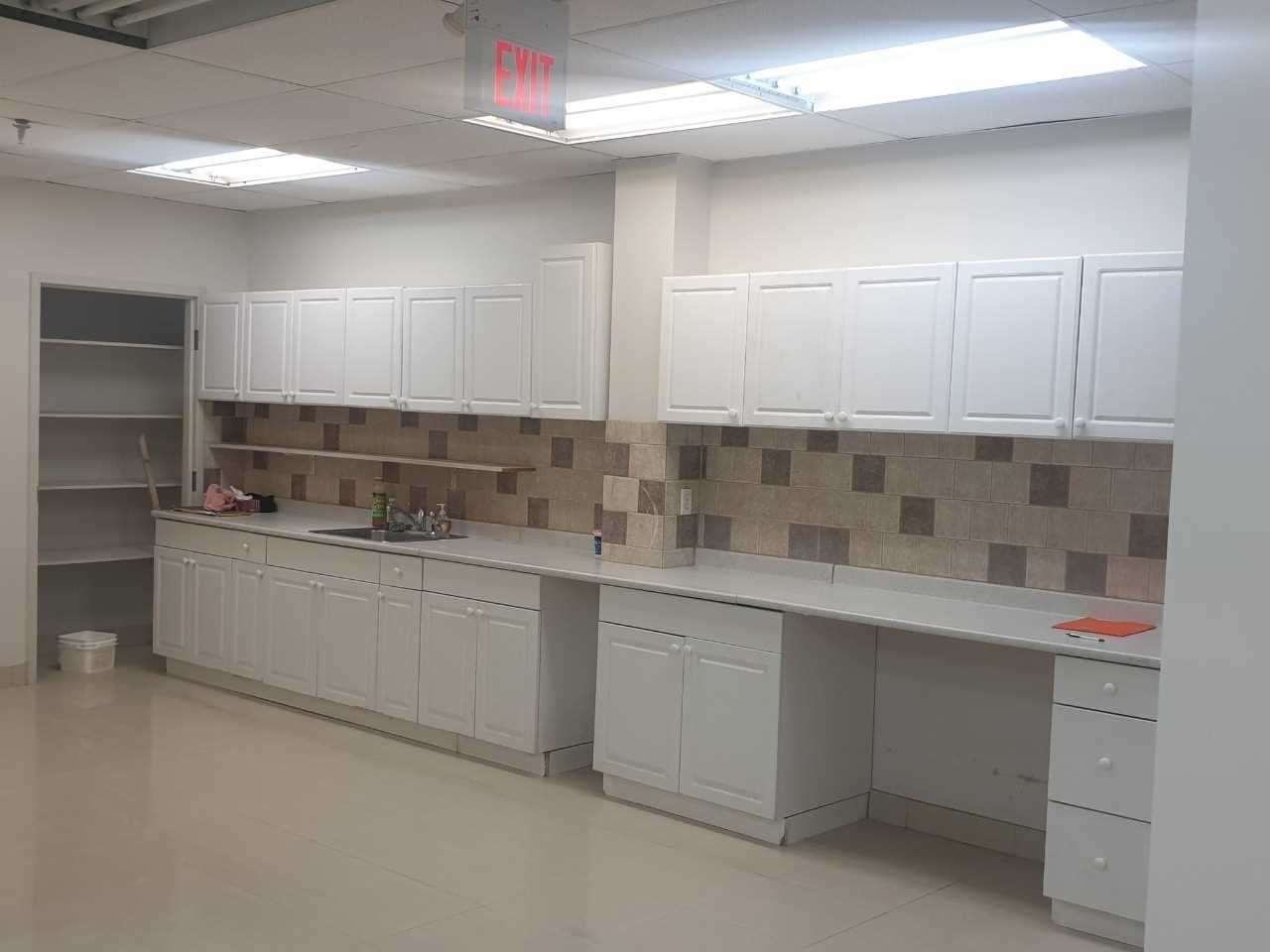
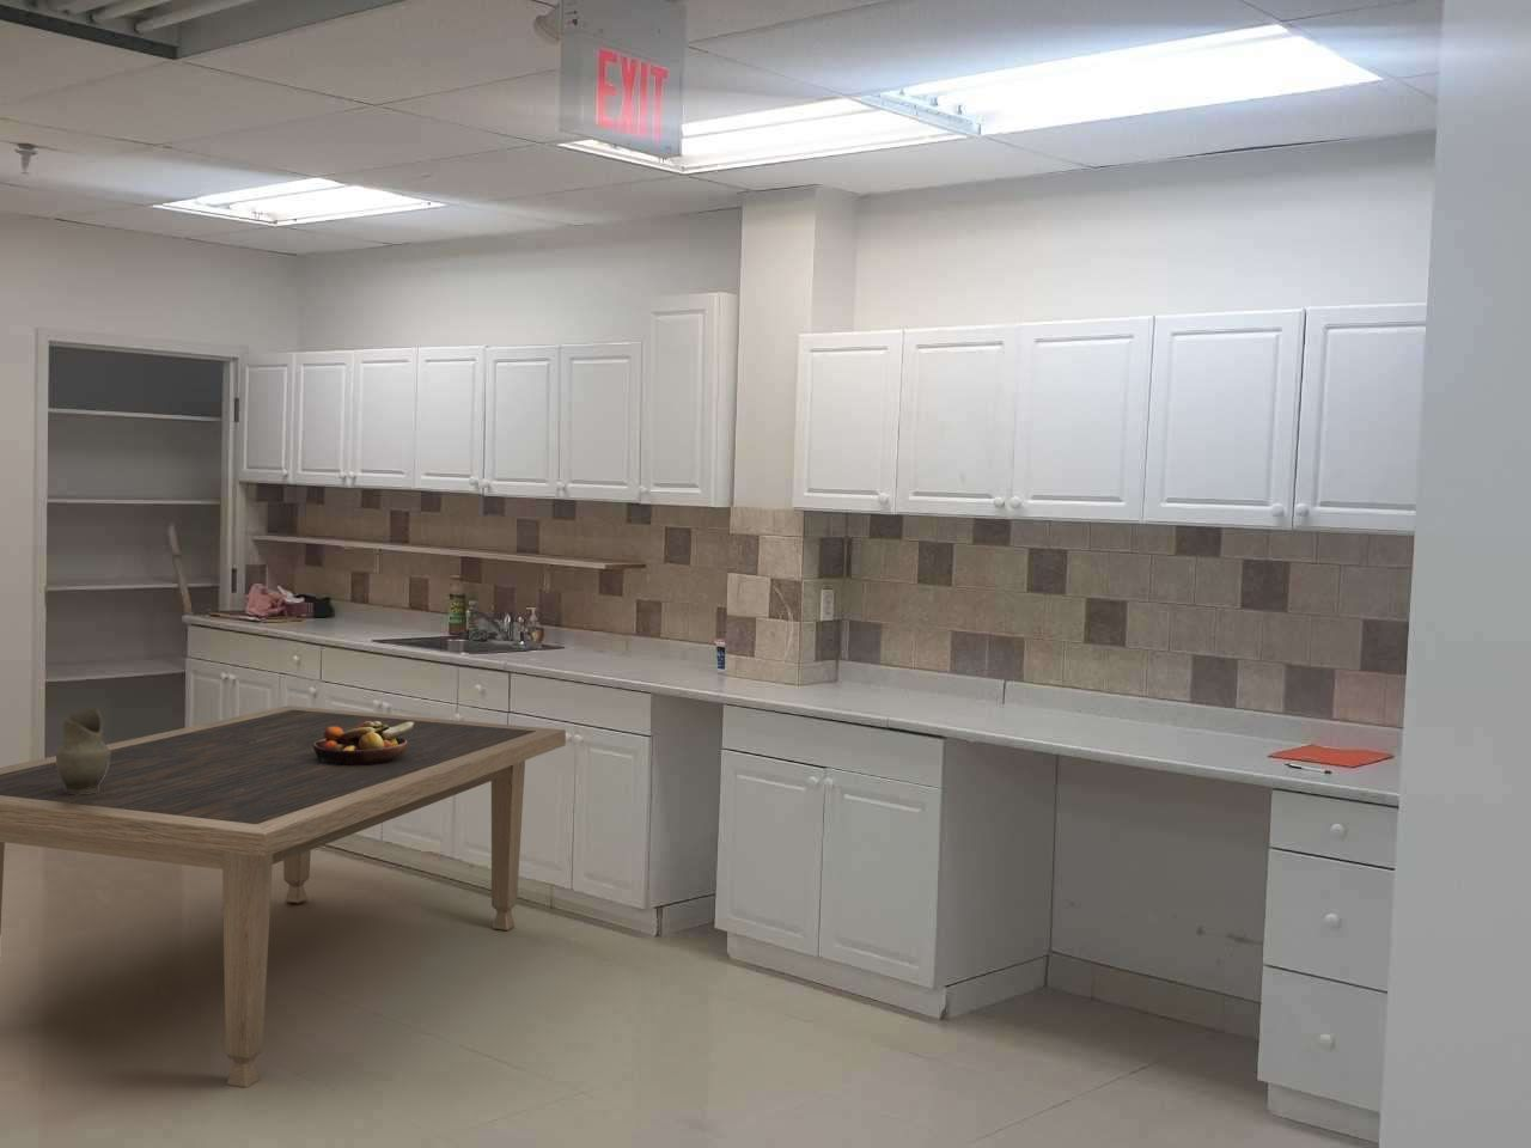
+ fruit bowl (362, 738)
+ dining table (276, 862)
+ pitcher (82, 750)
